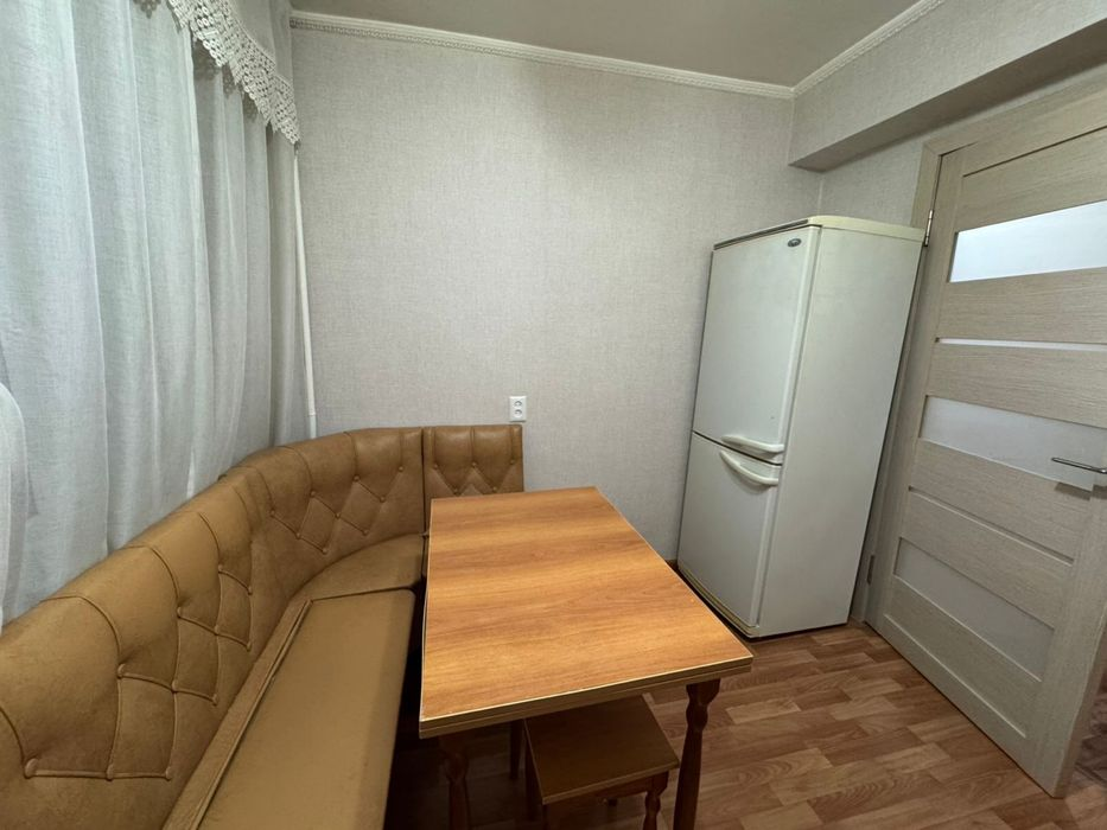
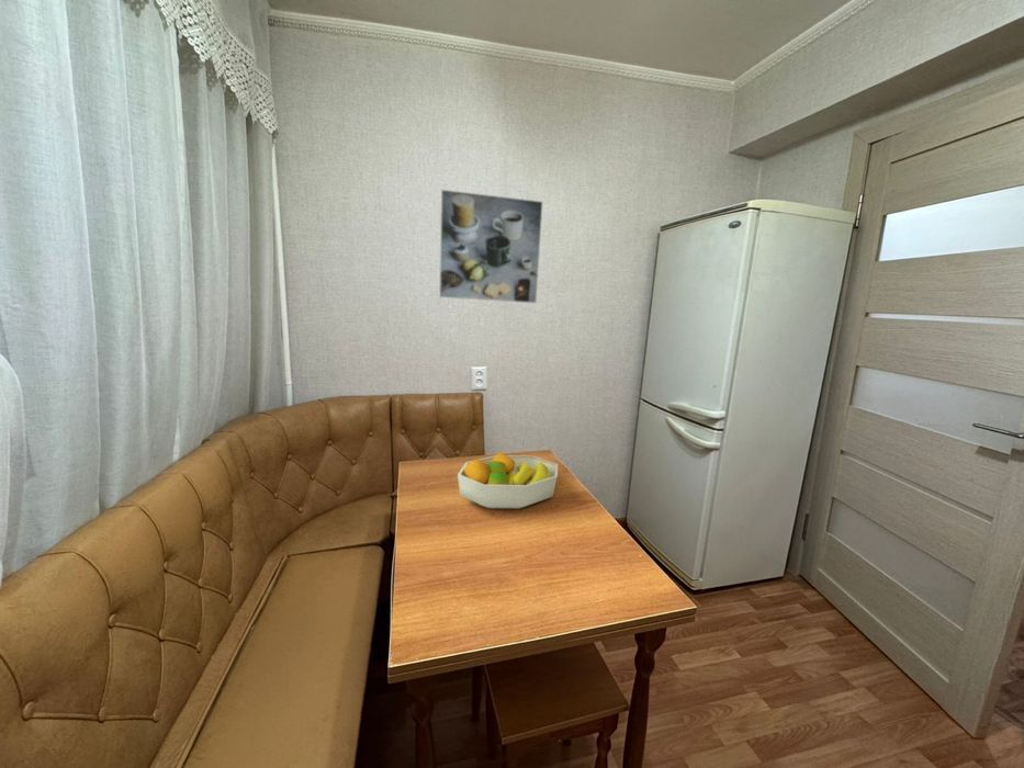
+ fruit bowl (509, 476)
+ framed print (491, 249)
